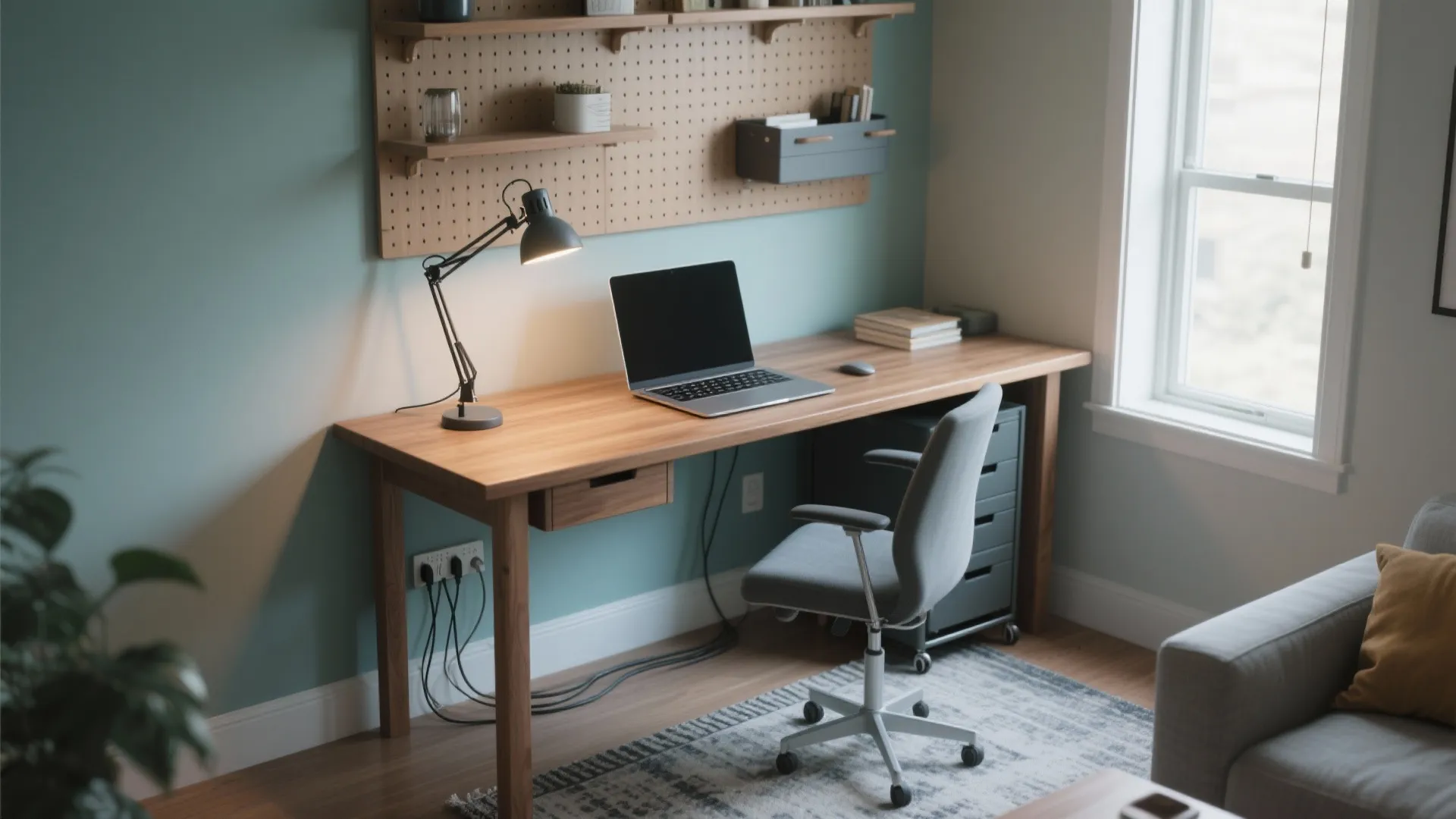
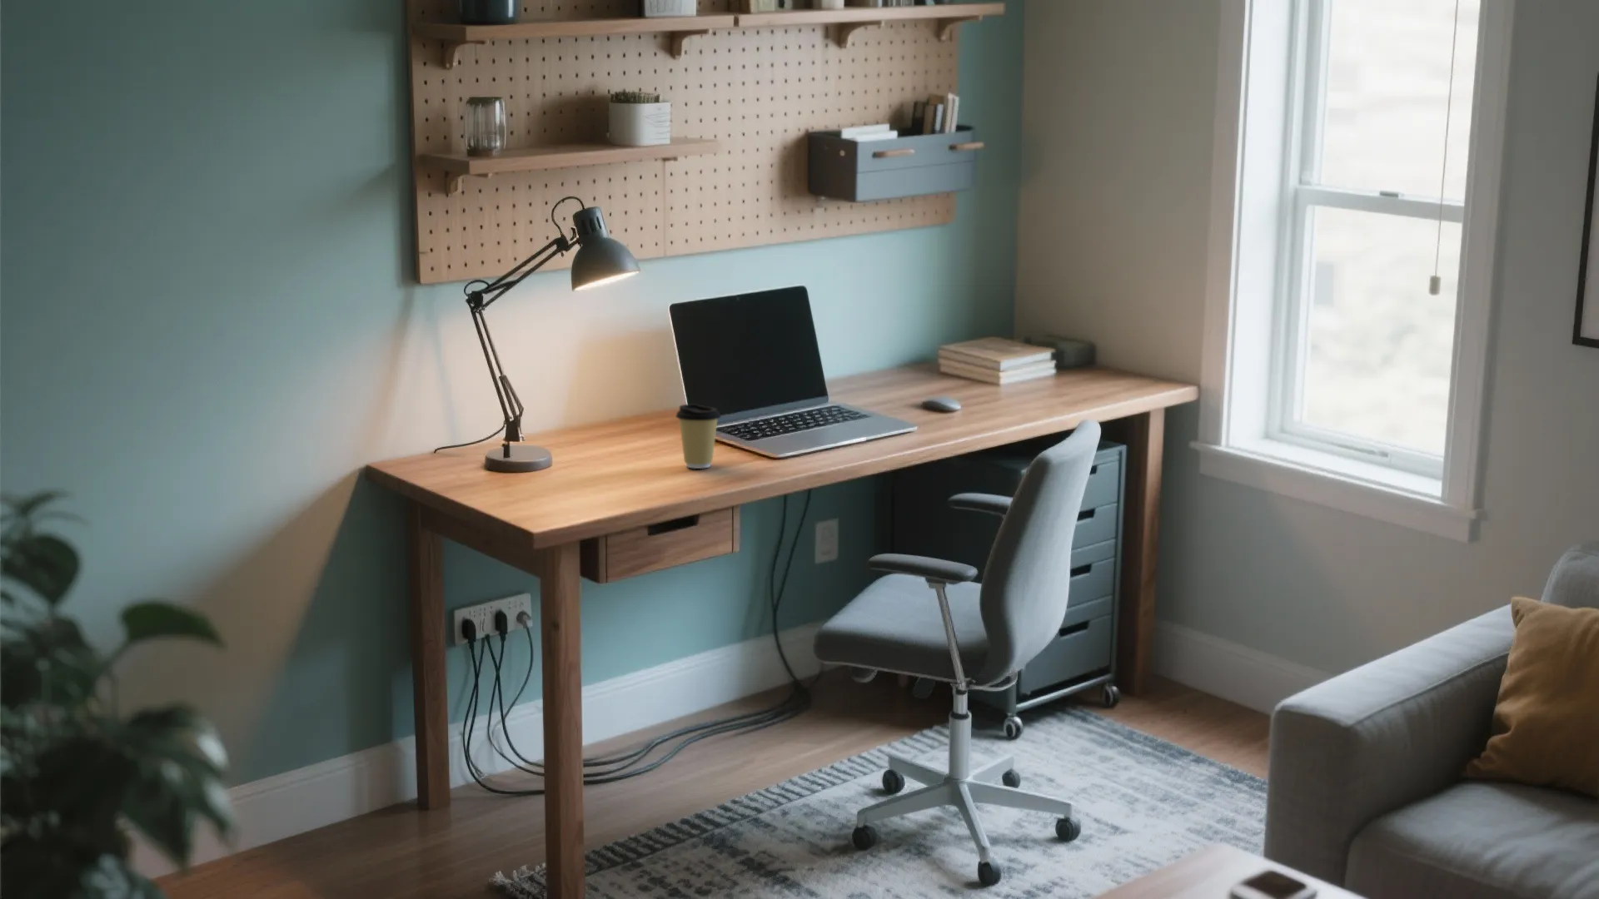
+ coffee cup (697, 436)
